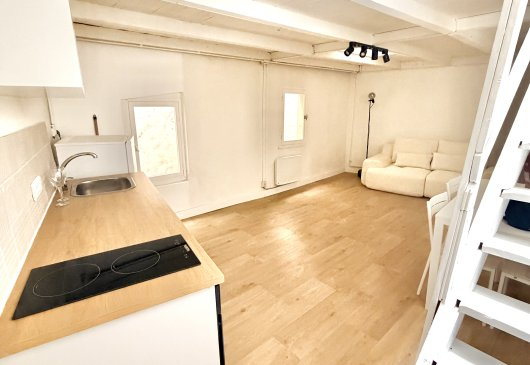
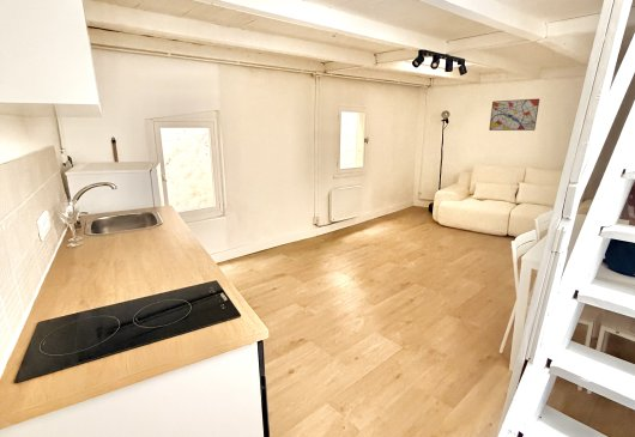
+ wall art (513, 115)
